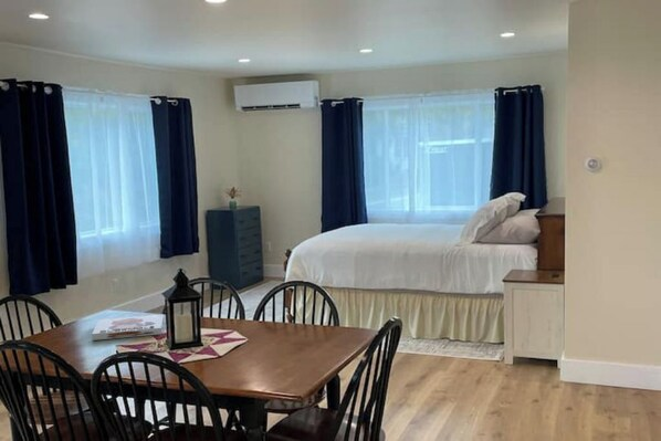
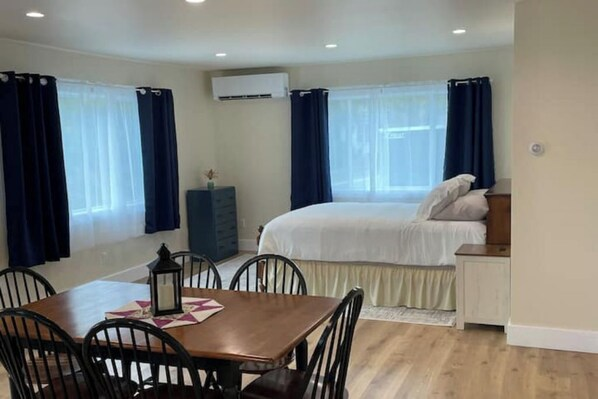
- board game (129, 326)
